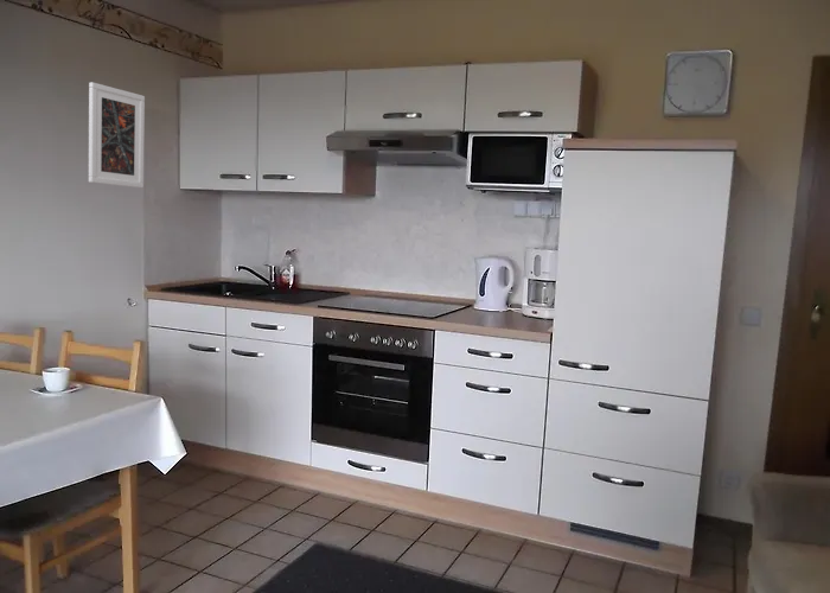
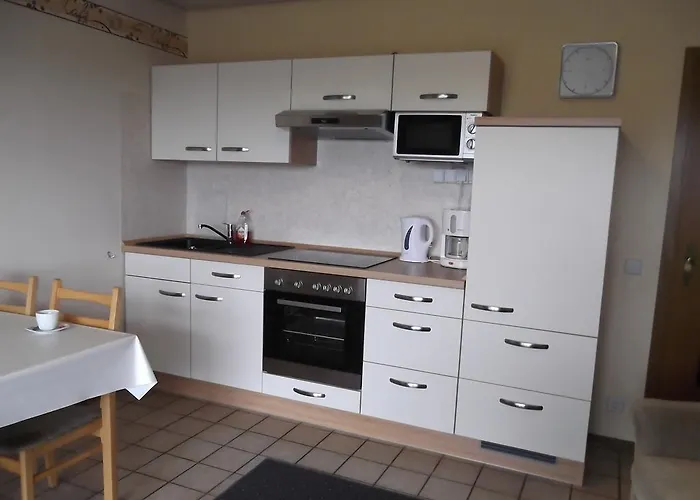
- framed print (117, 138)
